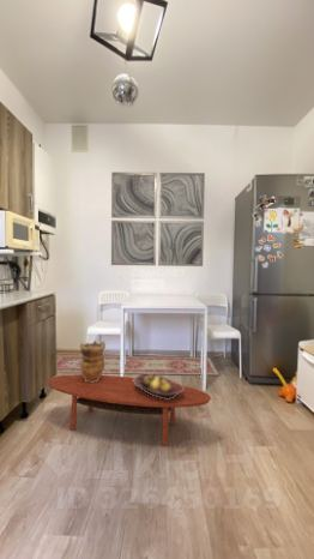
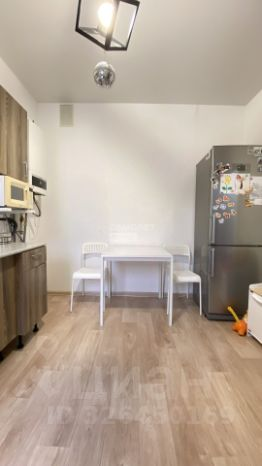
- wall art (155, 221)
- rug (133, 363)
- vase (92, 359)
- fruit bowl (157, 384)
- coffee table (123, 407)
